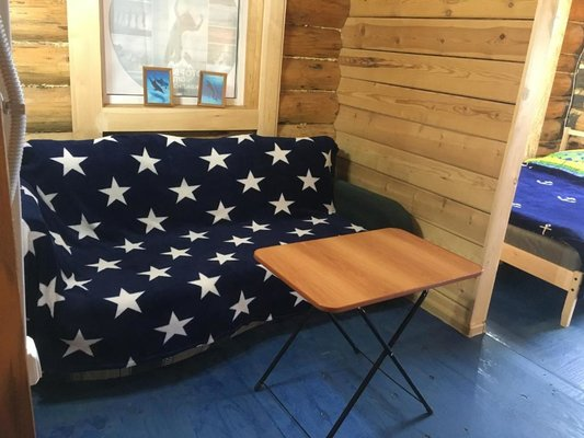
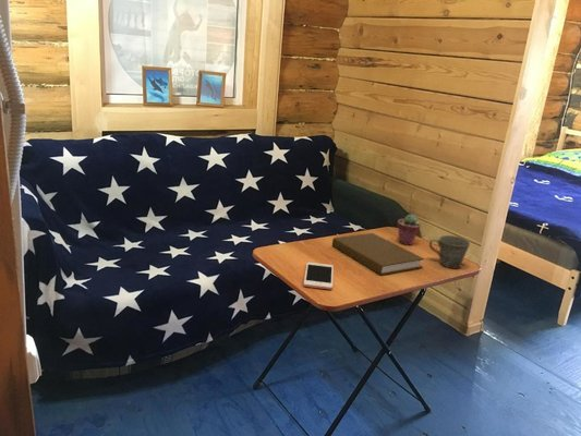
+ book (376, 252)
+ mug (449, 252)
+ potted succulent (408, 228)
+ cell phone (318, 275)
